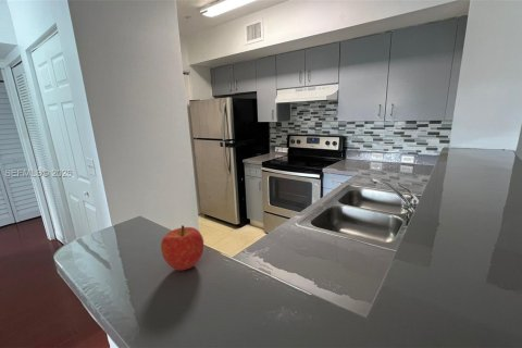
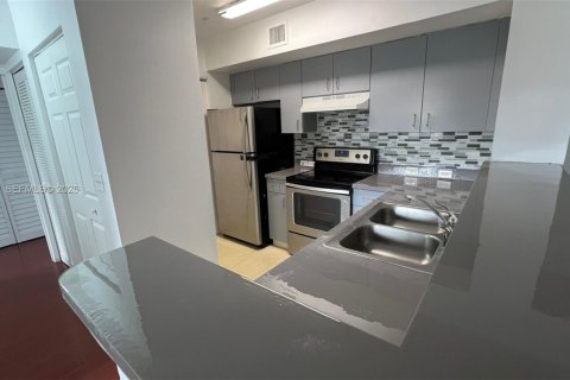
- fruit (183, 247)
